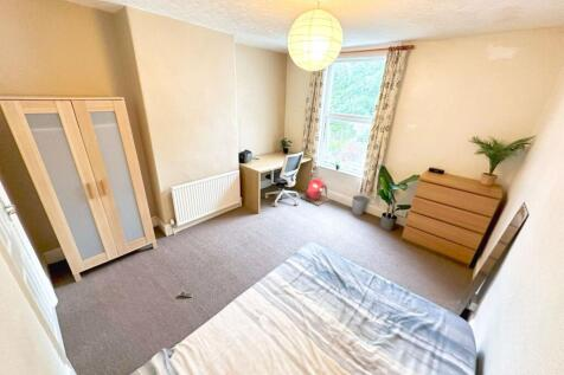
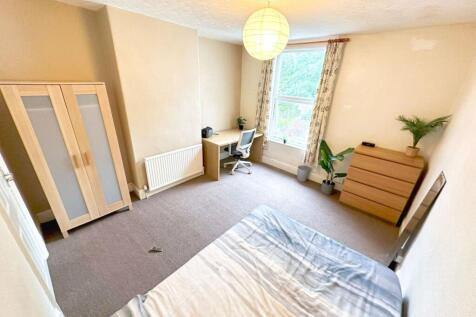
- backpack (316, 187)
